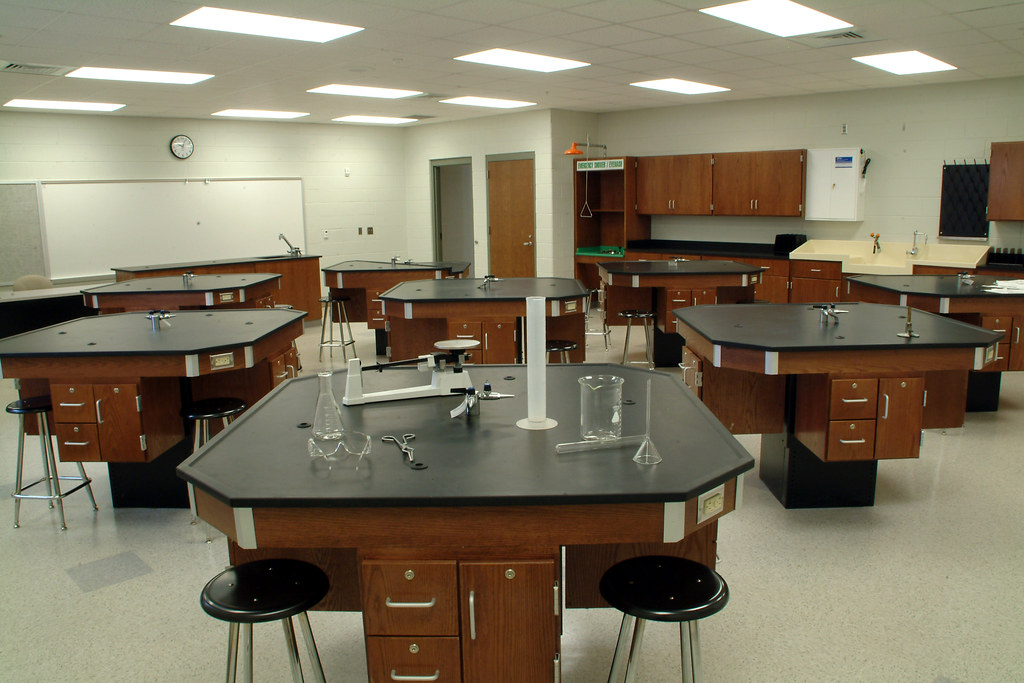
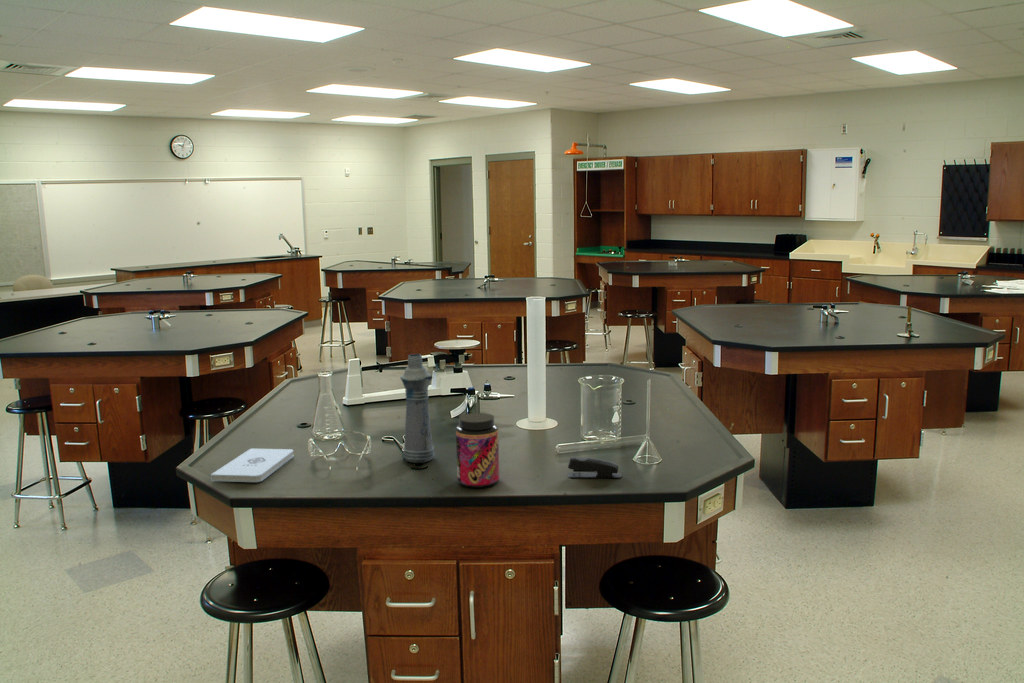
+ bottle (417, 407)
+ jar (477, 449)
+ notepad (255, 464)
+ stapler (594, 467)
